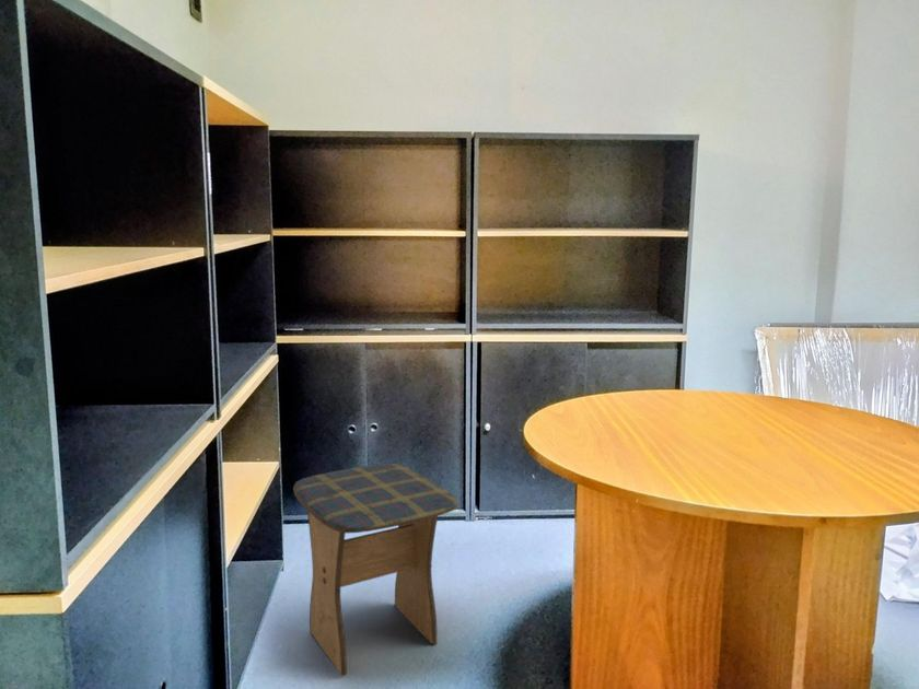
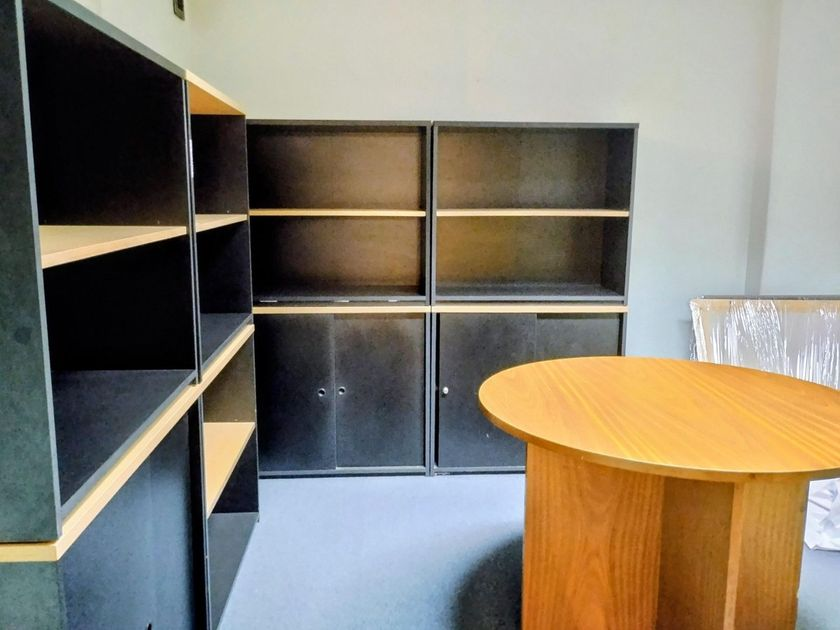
- stool (373, 564)
